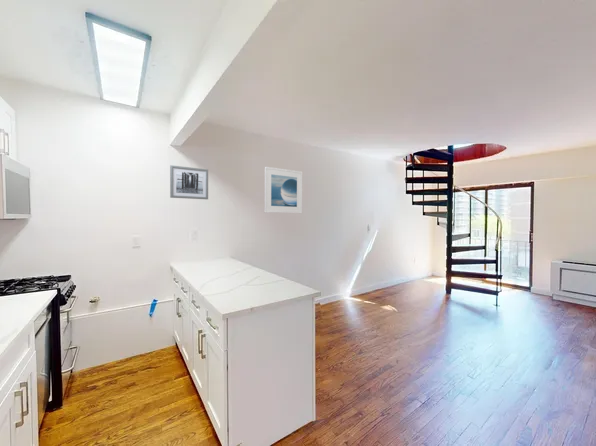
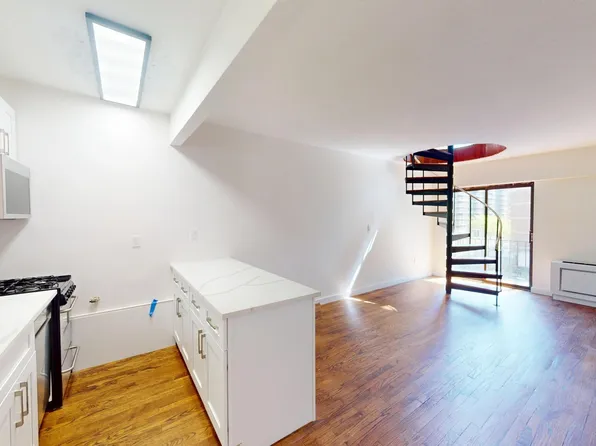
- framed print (284, 191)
- wall art (189, 183)
